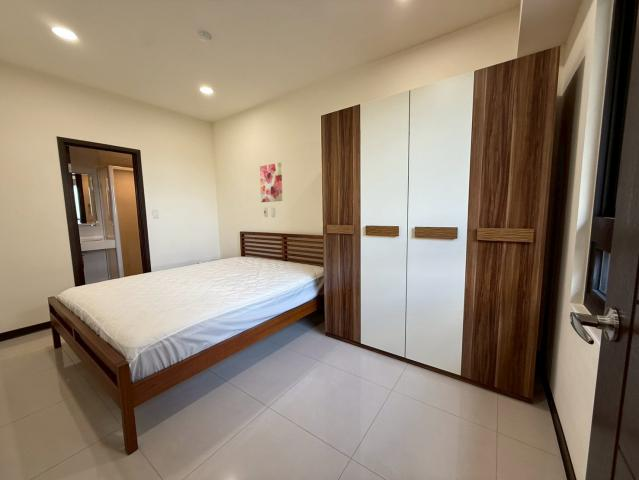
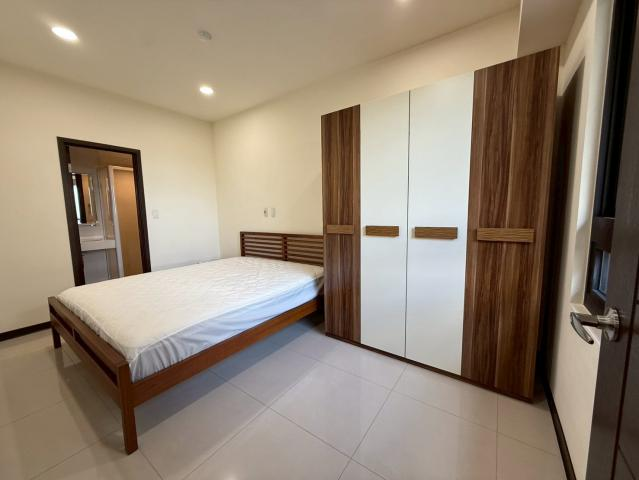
- wall art (270, 183)
